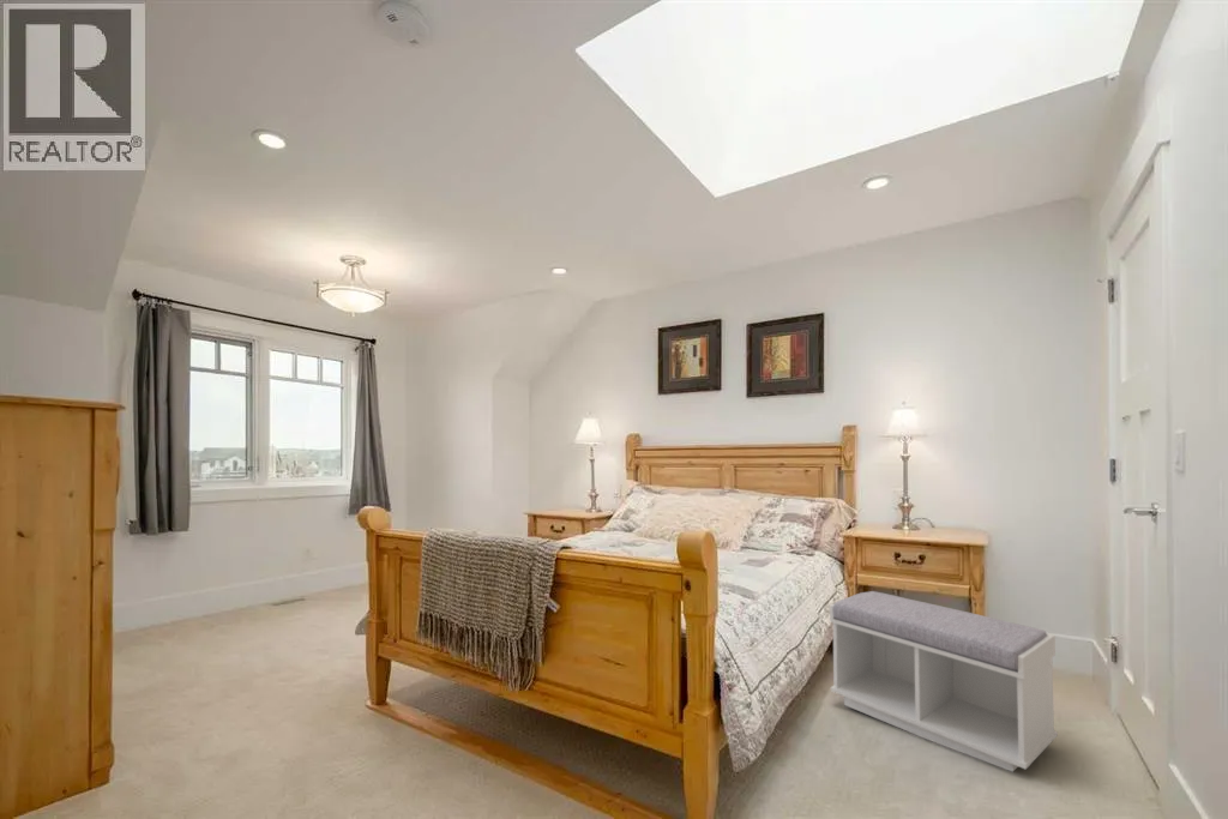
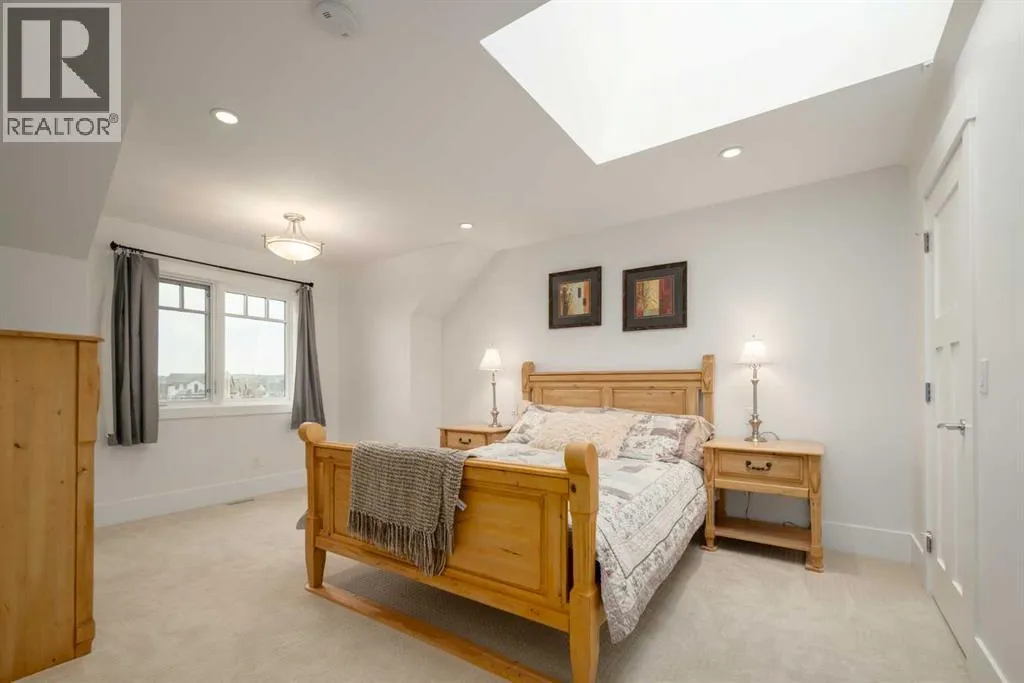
- bench (933, 668)
